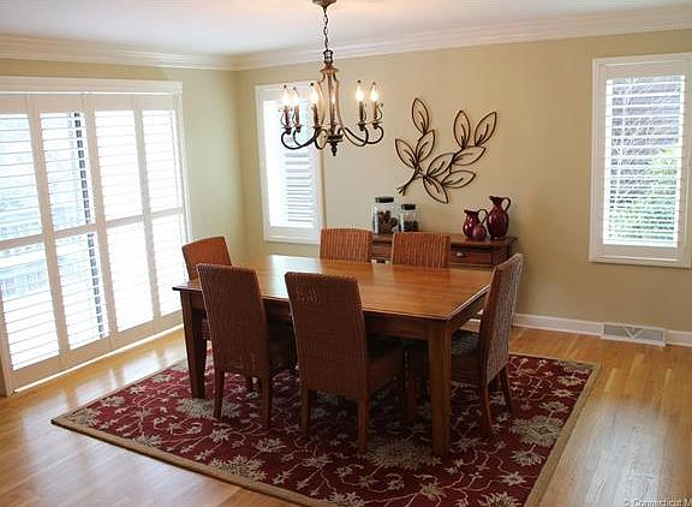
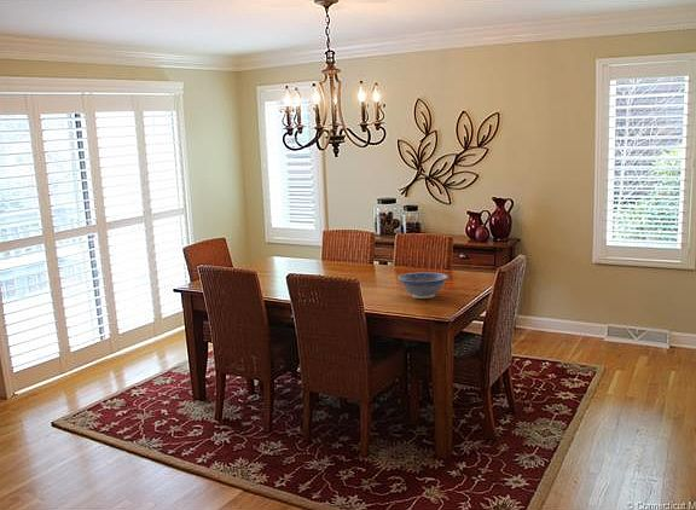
+ decorative bowl (423, 286)
